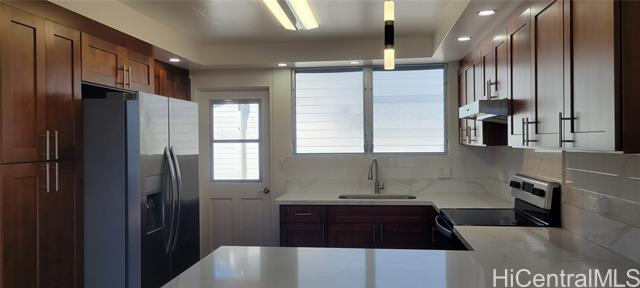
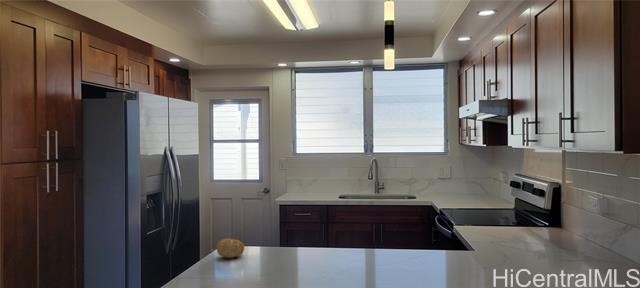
+ fruit (230, 247)
